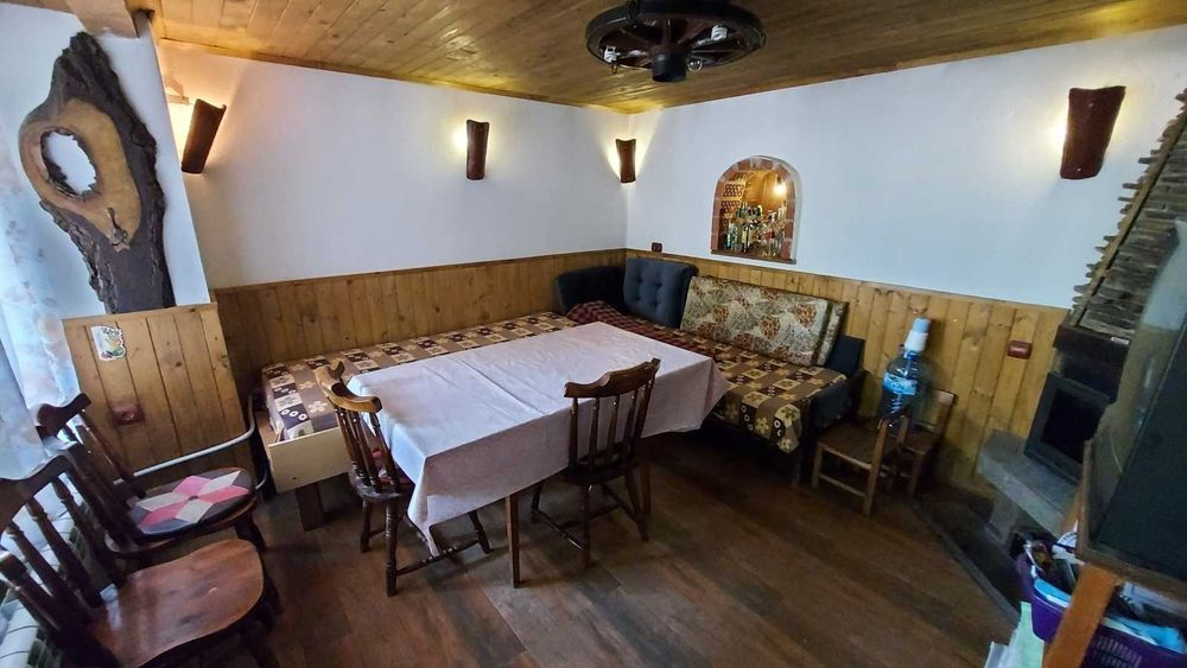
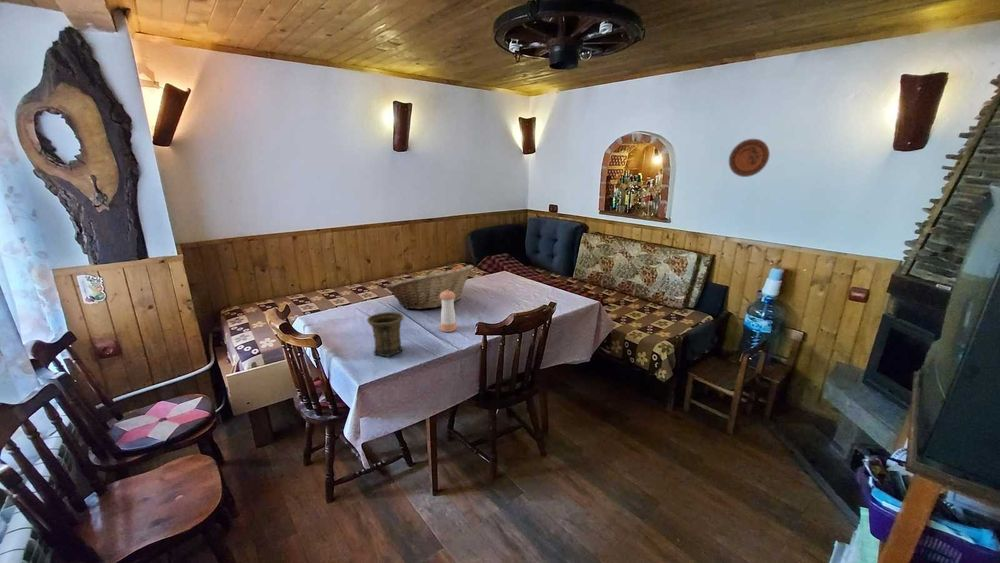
+ decorative plate (748, 158)
+ fruit basket (431, 283)
+ pepper shaker (447, 309)
+ mug (387, 334)
